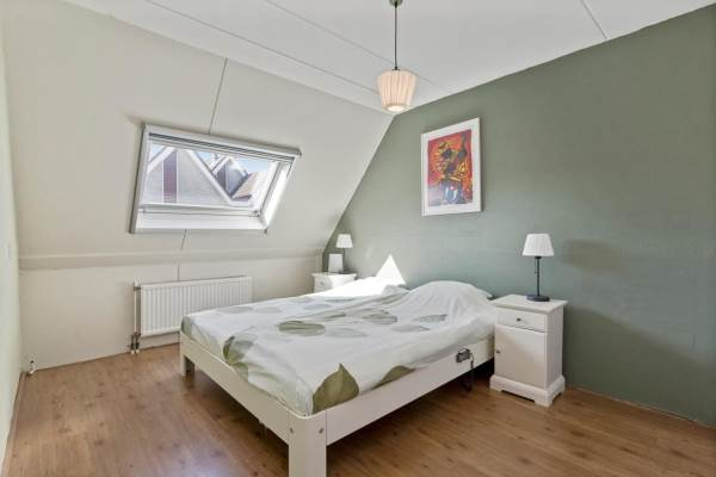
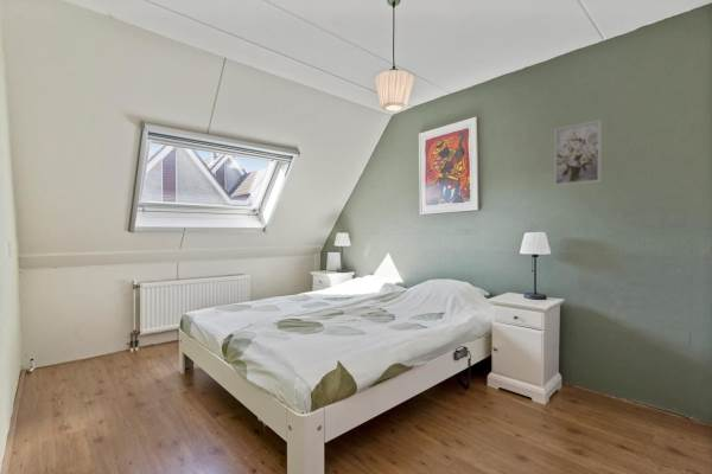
+ wall art (577, 154)
